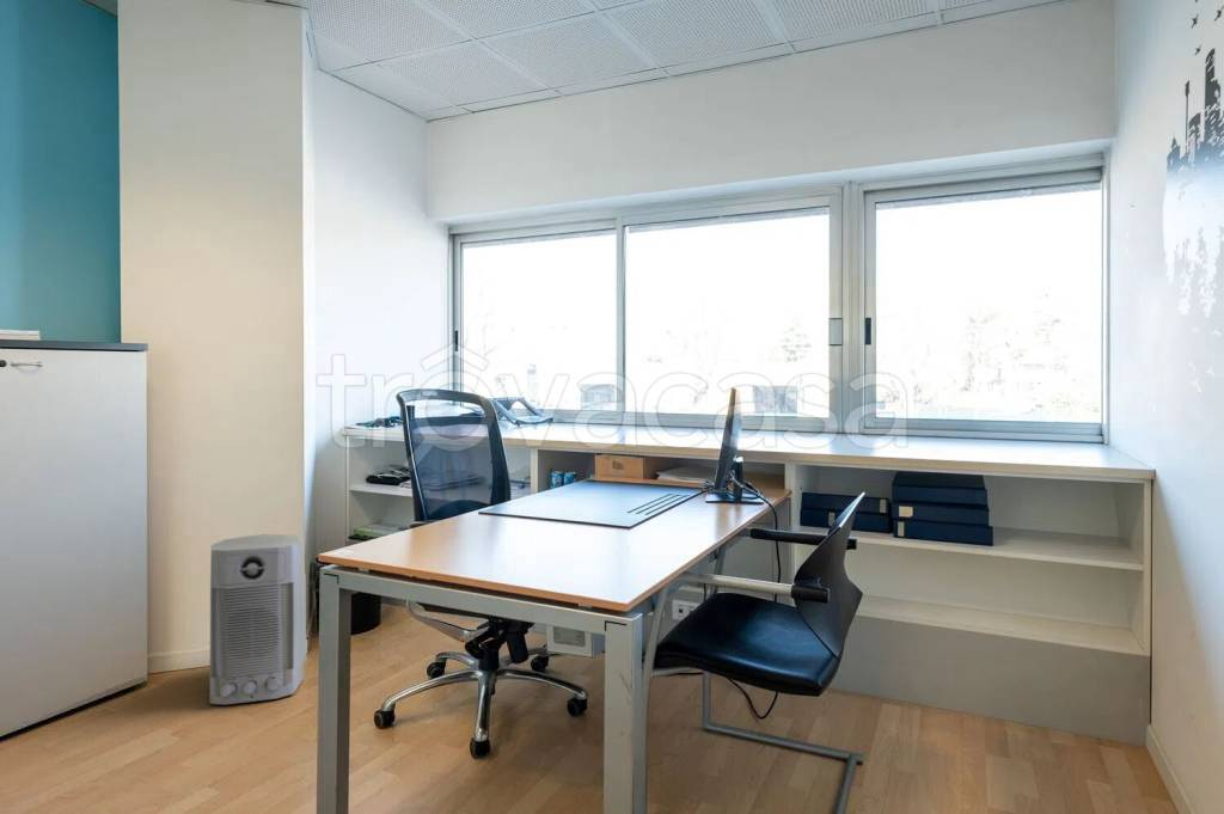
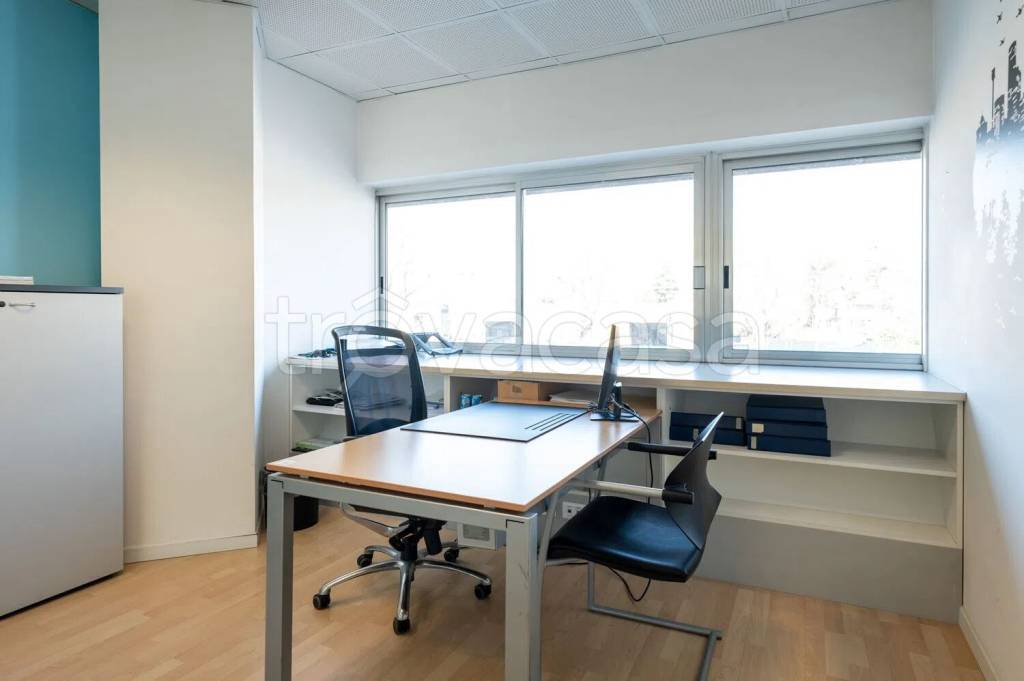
- air purifier (258, 612)
